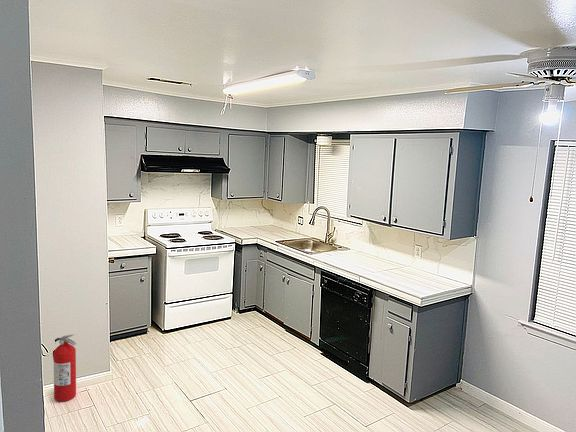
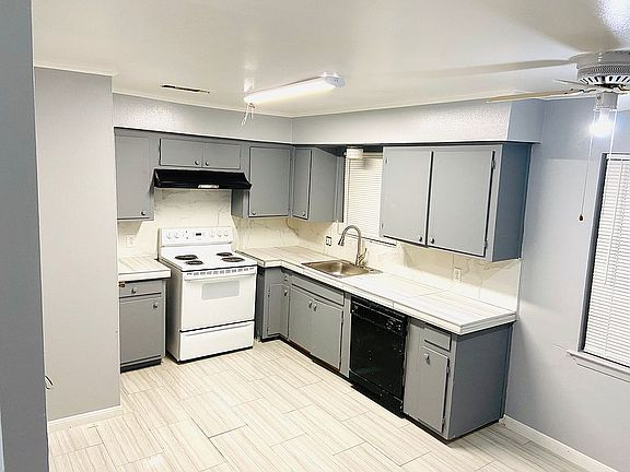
- fire extinguisher (64, 365)
